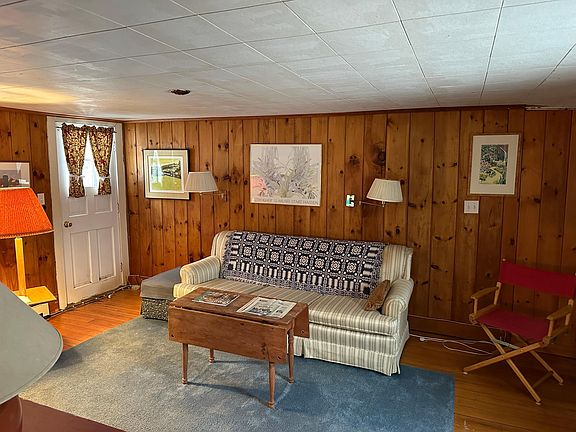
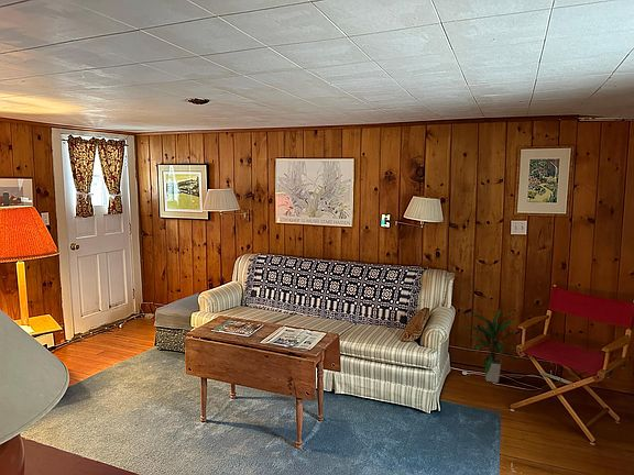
+ indoor plant (491, 345)
